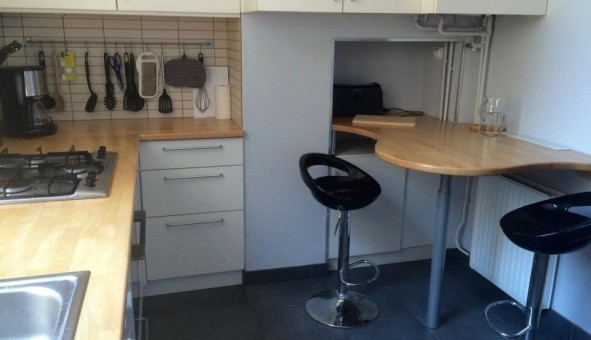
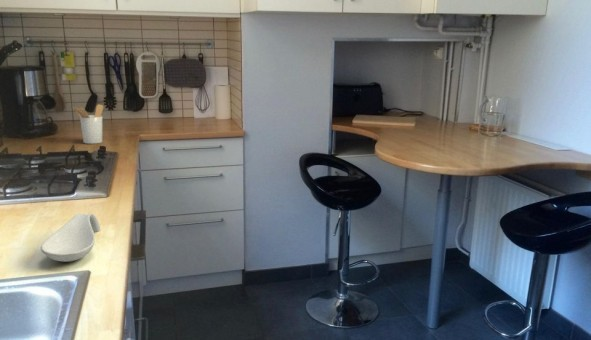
+ utensil holder (88, 123)
+ spoon rest (76, 234)
